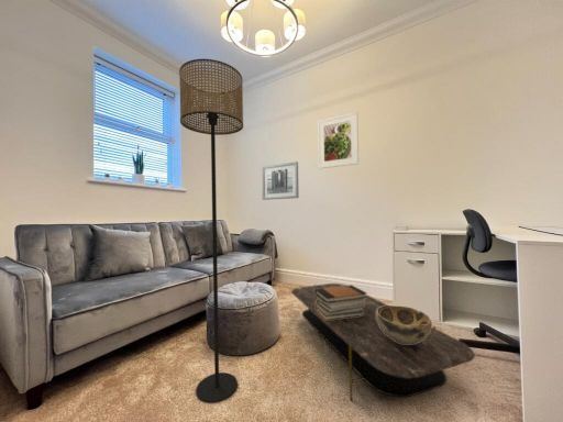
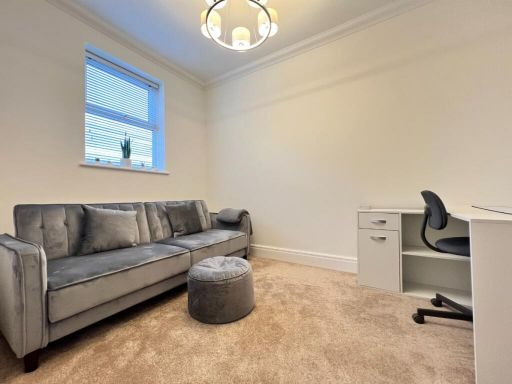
- floor lamp (214, 232)
- coffee table (356, 331)
- book stack (340, 301)
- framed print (336, 141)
- decorative bowl (402, 326)
- wall art (279, 181)
